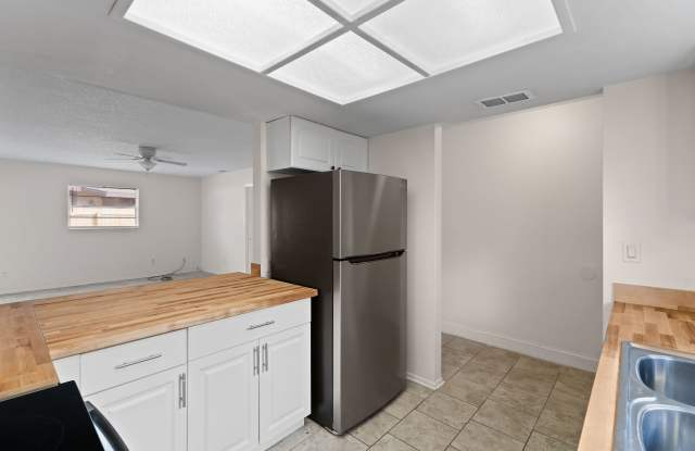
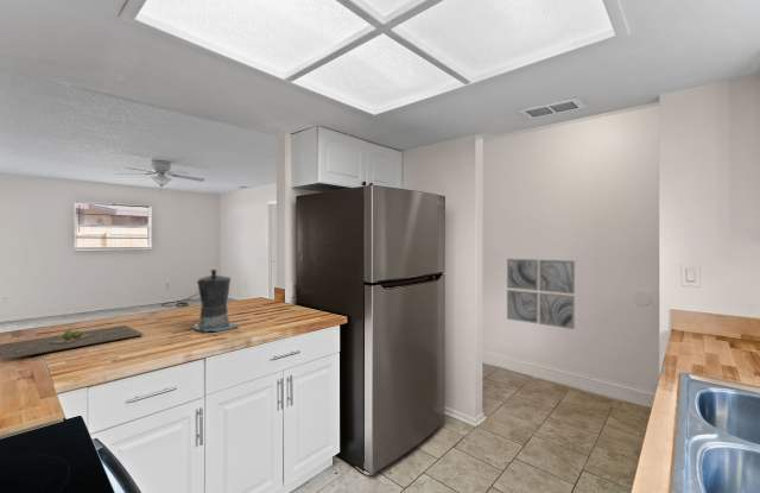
+ coffee maker (214, 298)
+ wall art (539, 292)
+ cutting board (74, 334)
